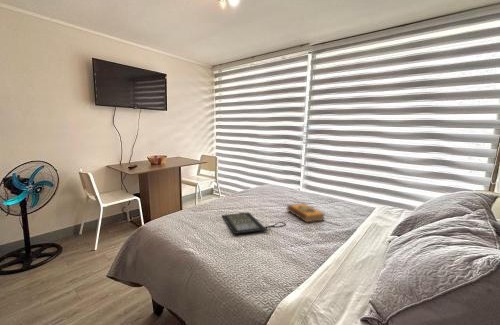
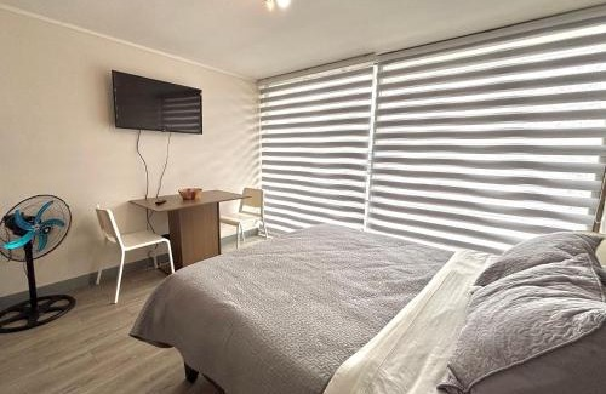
- clutch bag (244, 222)
- hardback book (304, 212)
